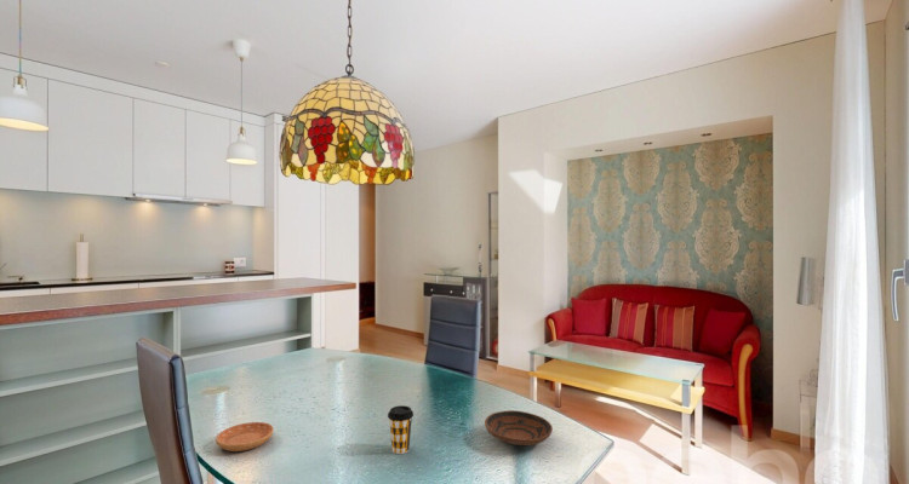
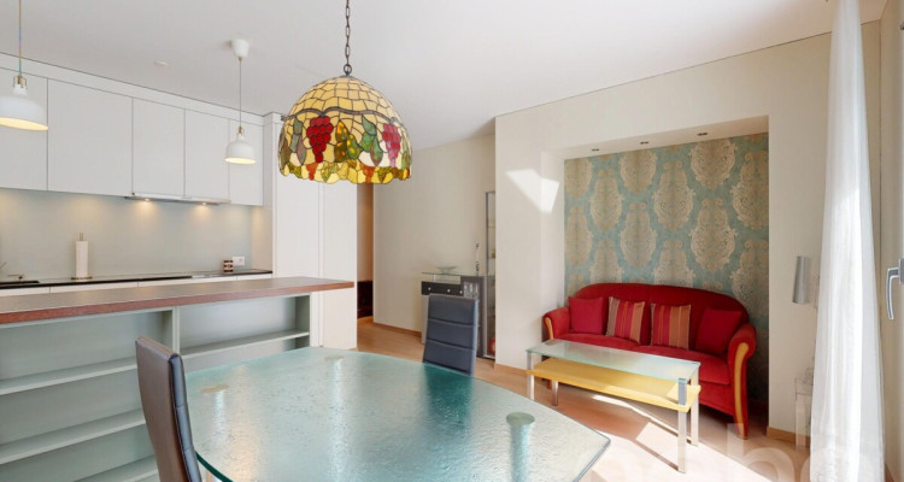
- coffee cup (400, 430)
- bowl (518, 431)
- saucer (245, 437)
